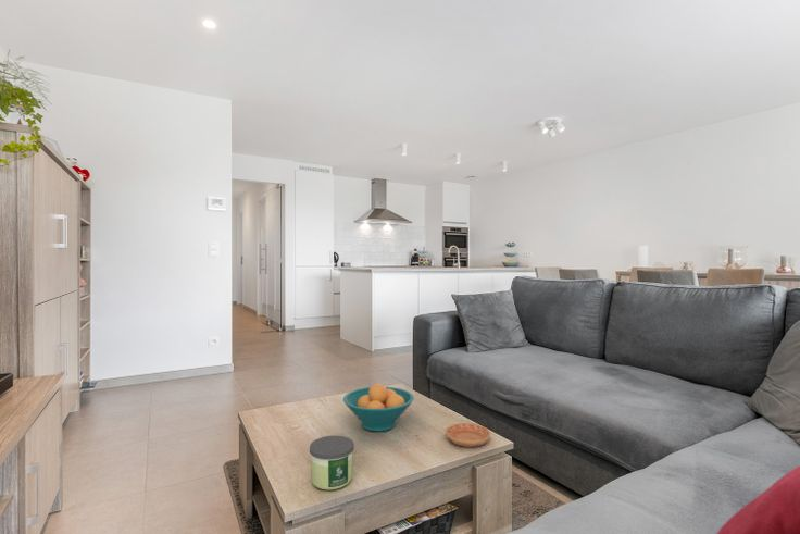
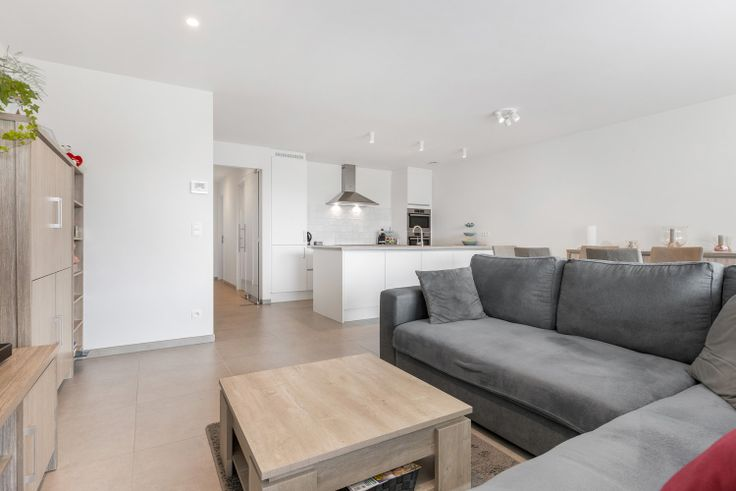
- fruit bowl (378, 405)
- saucer (467, 435)
- candle (332, 462)
